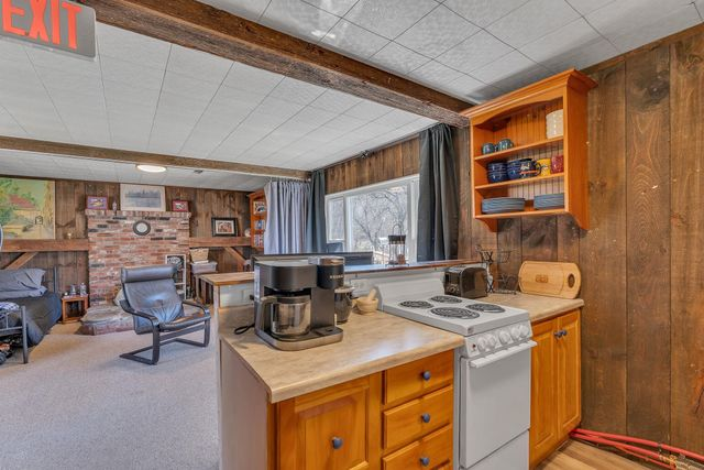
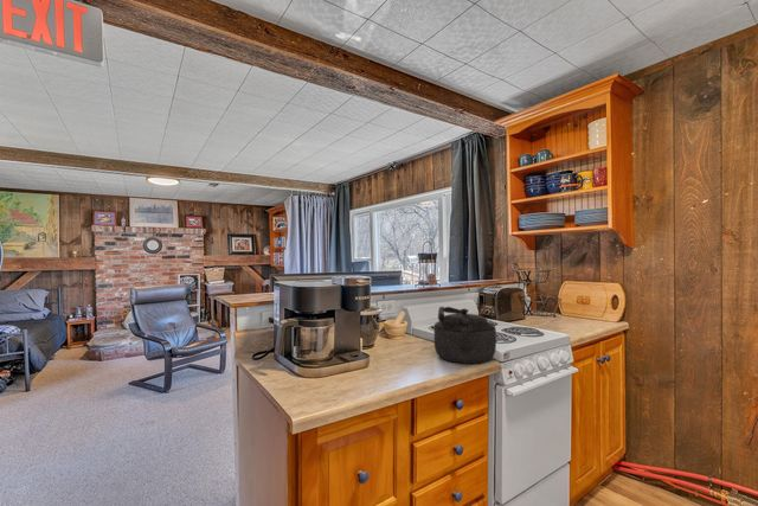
+ kettle (463, 332)
